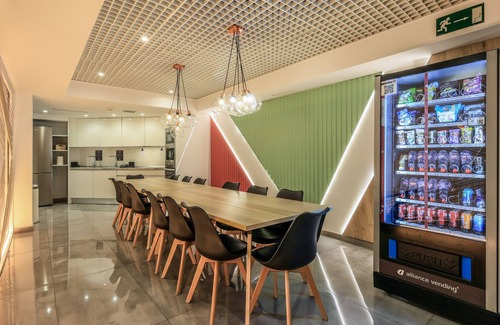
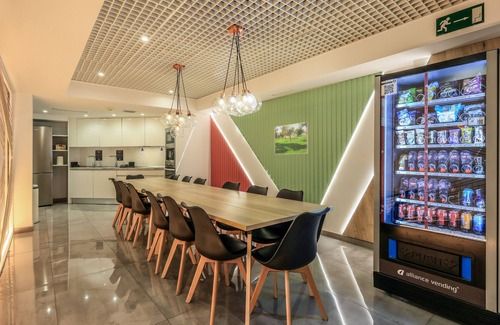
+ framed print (290, 139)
